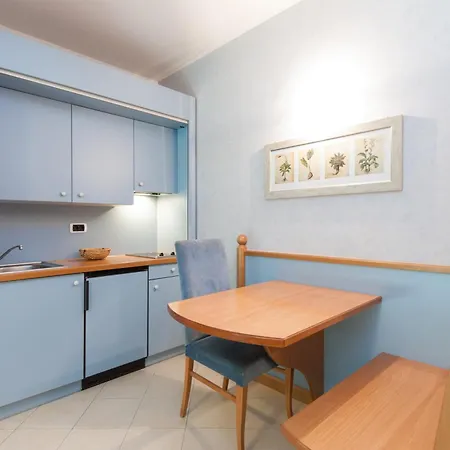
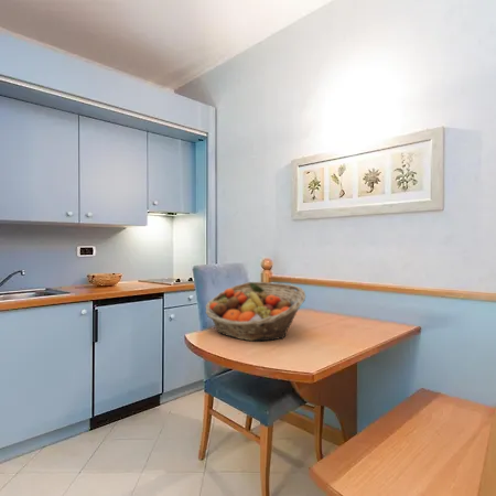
+ fruit basket (254, 308)
